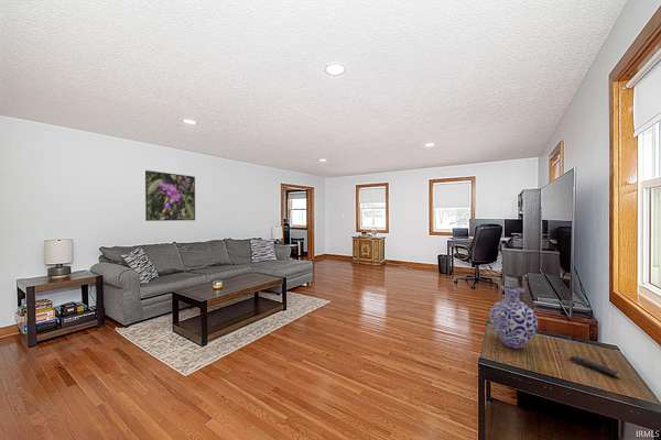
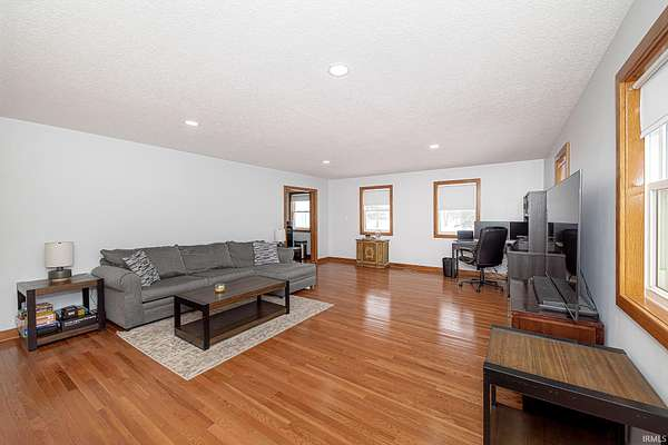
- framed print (172, 197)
- remote control (594, 365)
- vase (512, 316)
